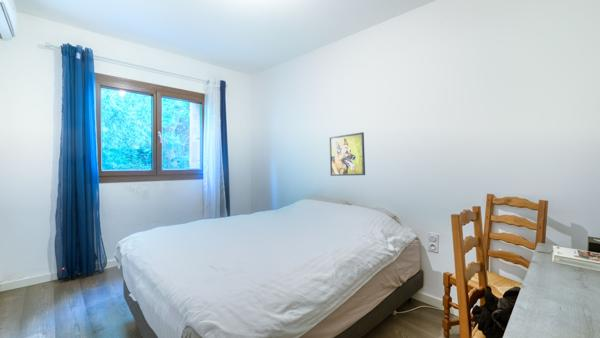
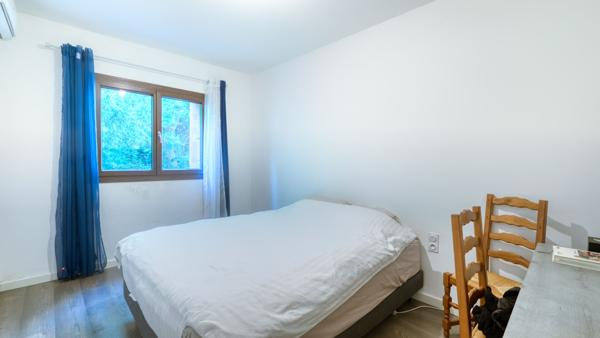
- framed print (346, 155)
